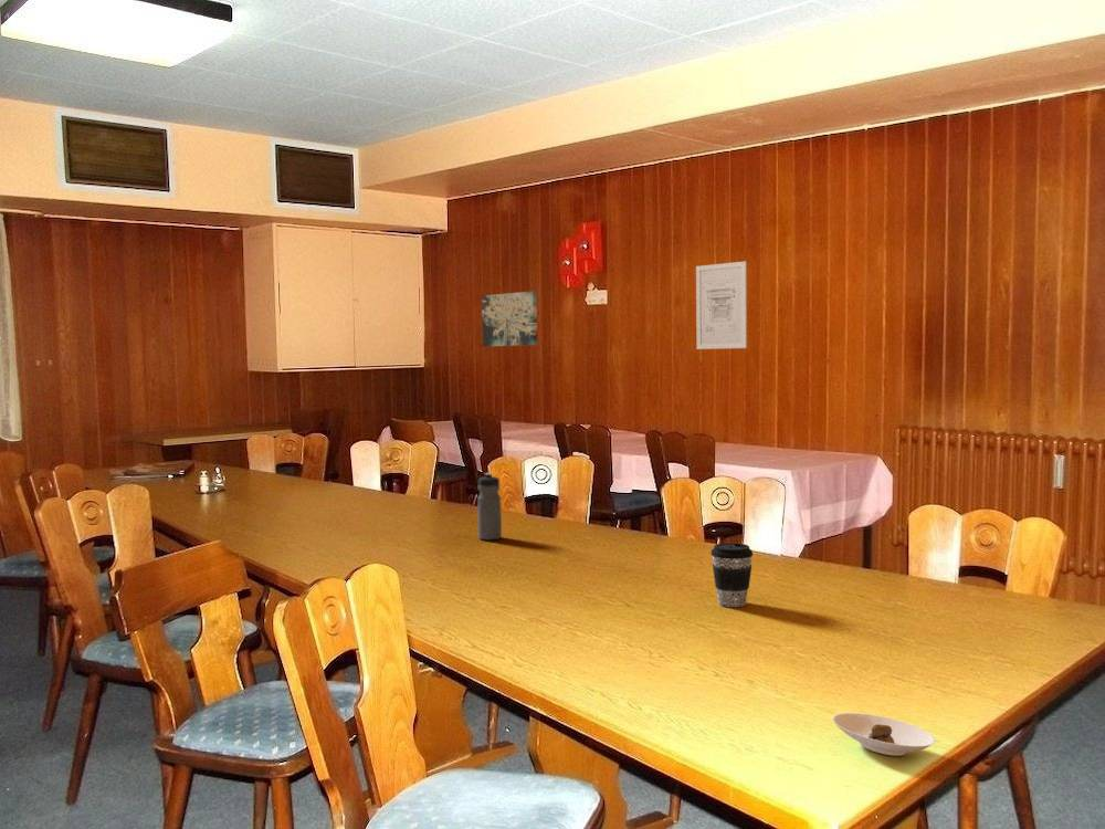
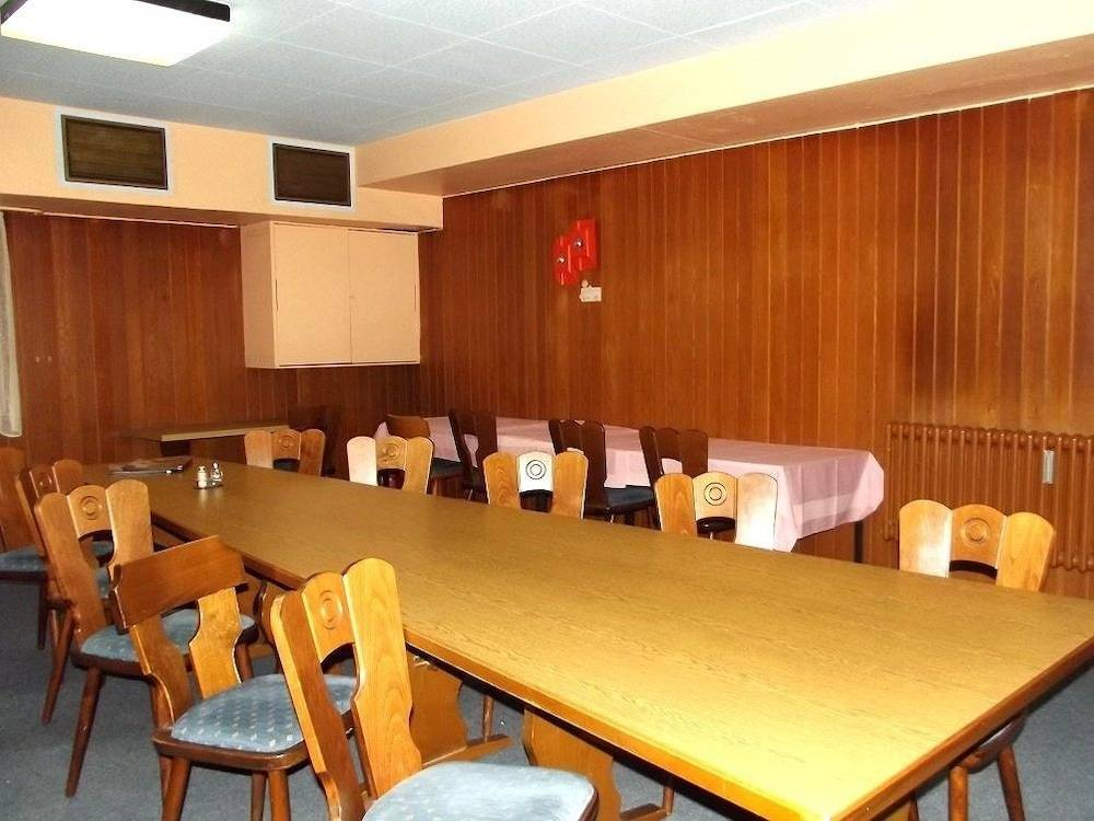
- coffee cup (732, 575)
- wall art (720, 306)
- saucer (882, 735)
- wall art (508, 319)
- water bottle (488, 505)
